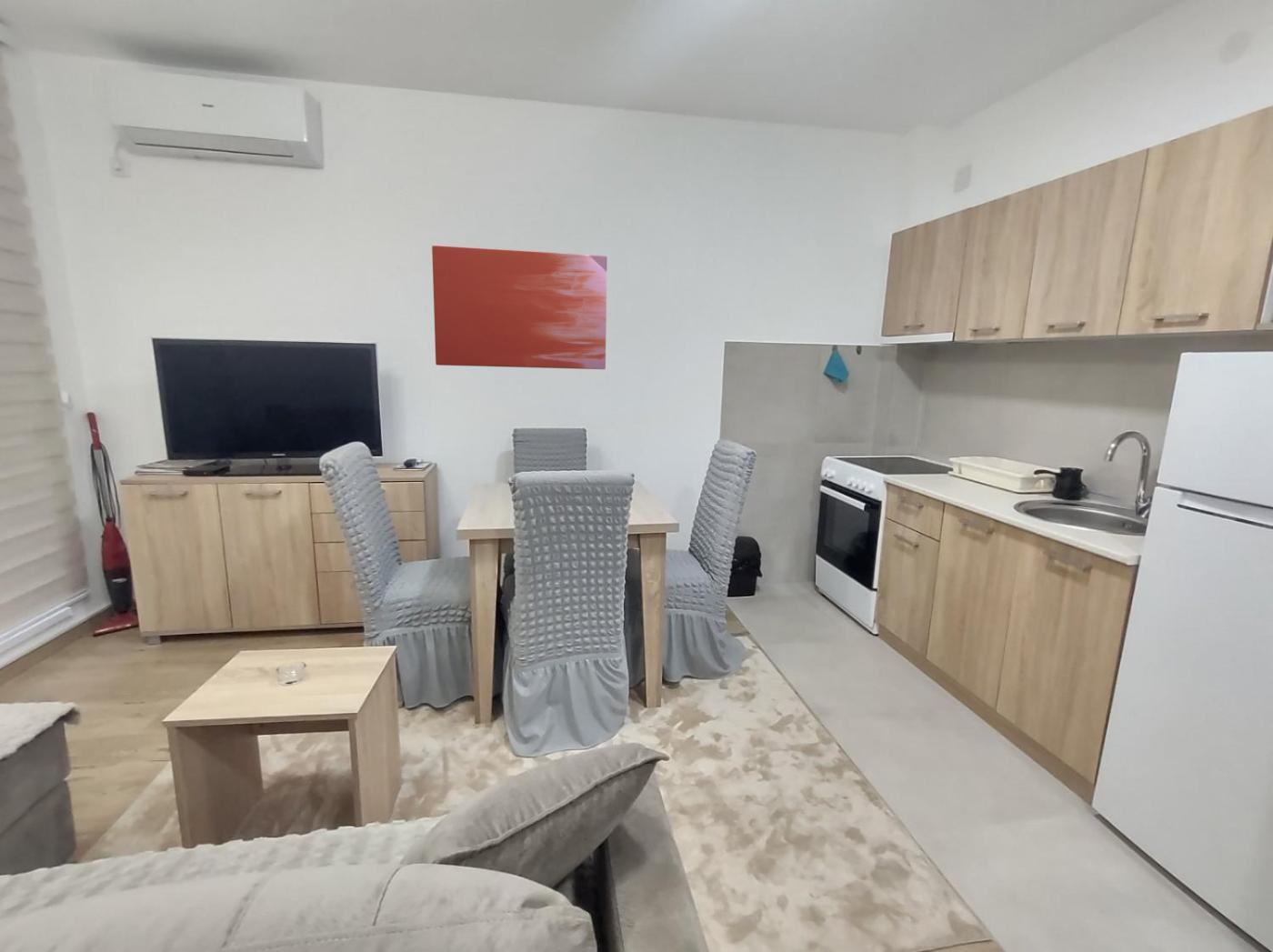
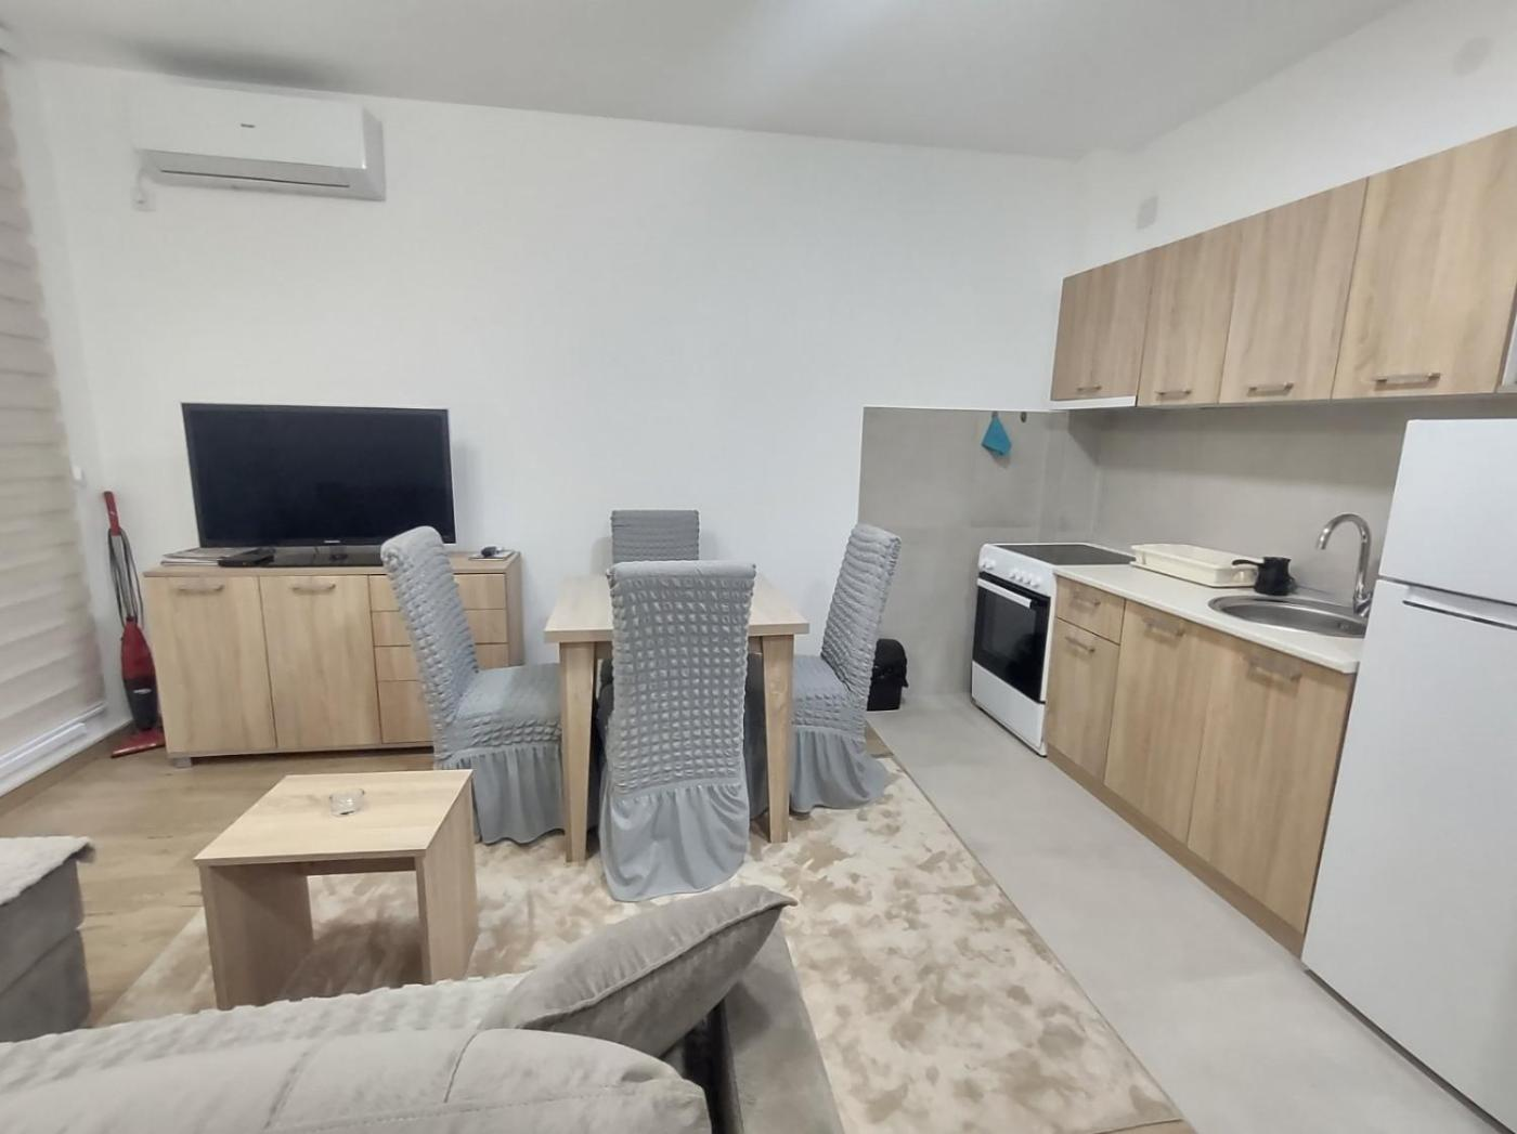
- wall art (522, 310)
